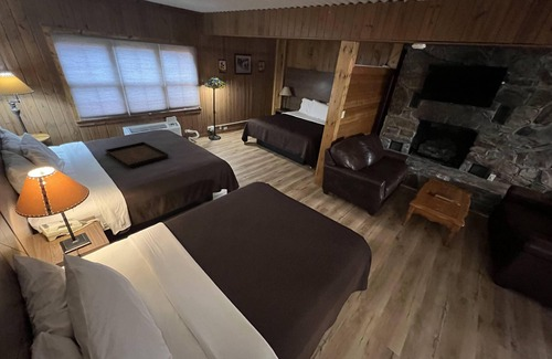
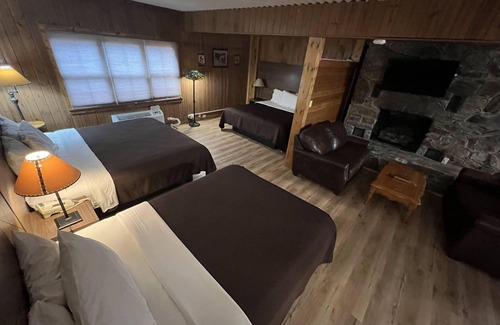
- serving tray (137, 152)
